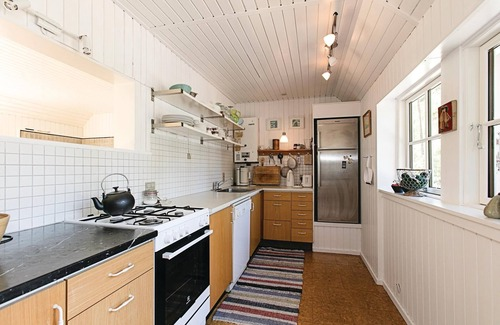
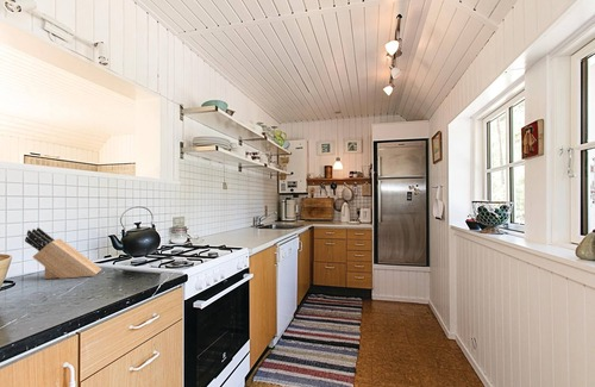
+ knife block (63, 251)
